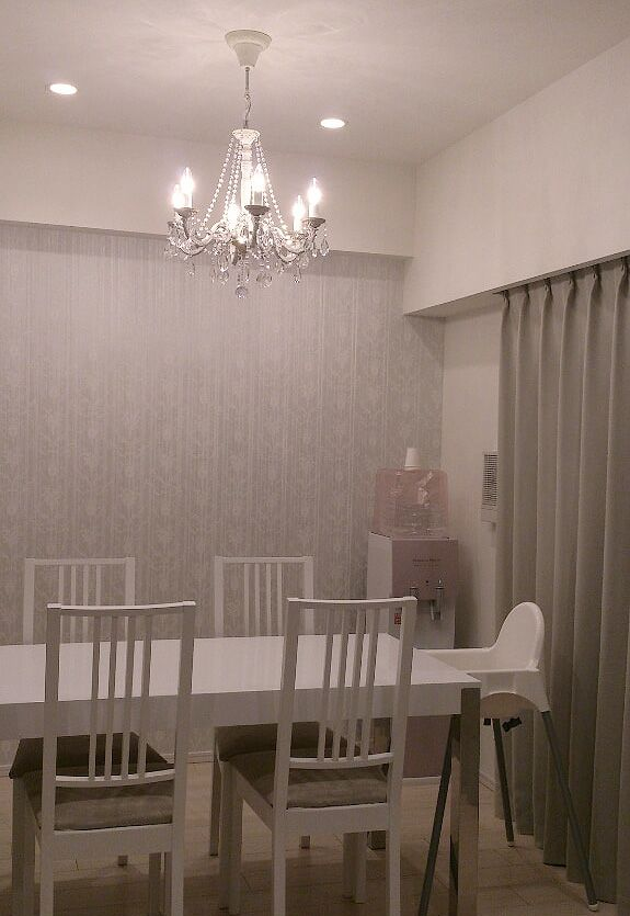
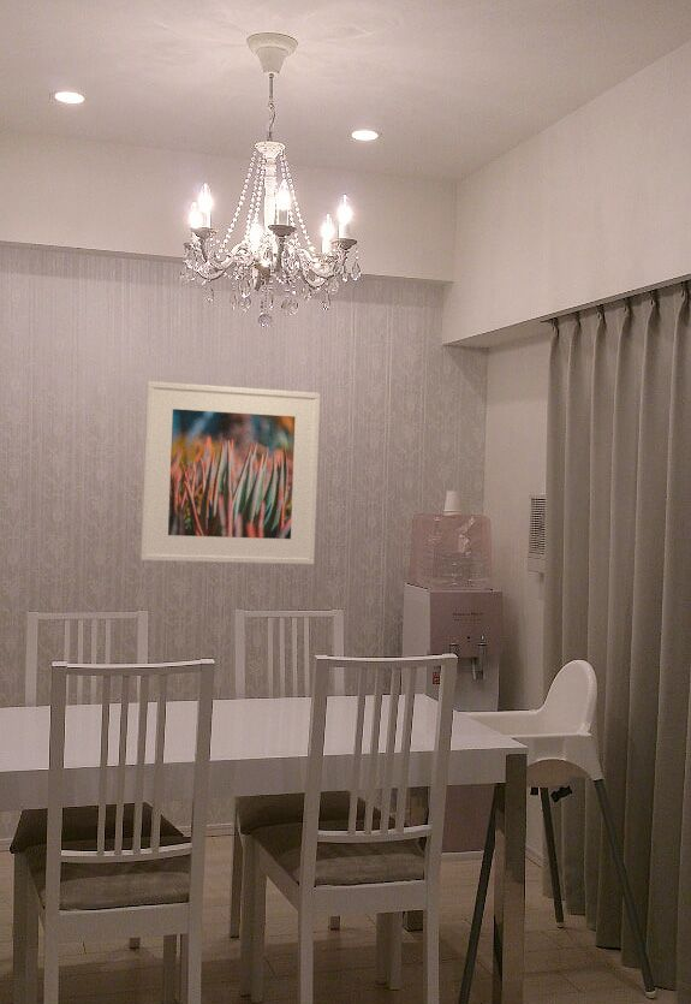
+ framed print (232, 475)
